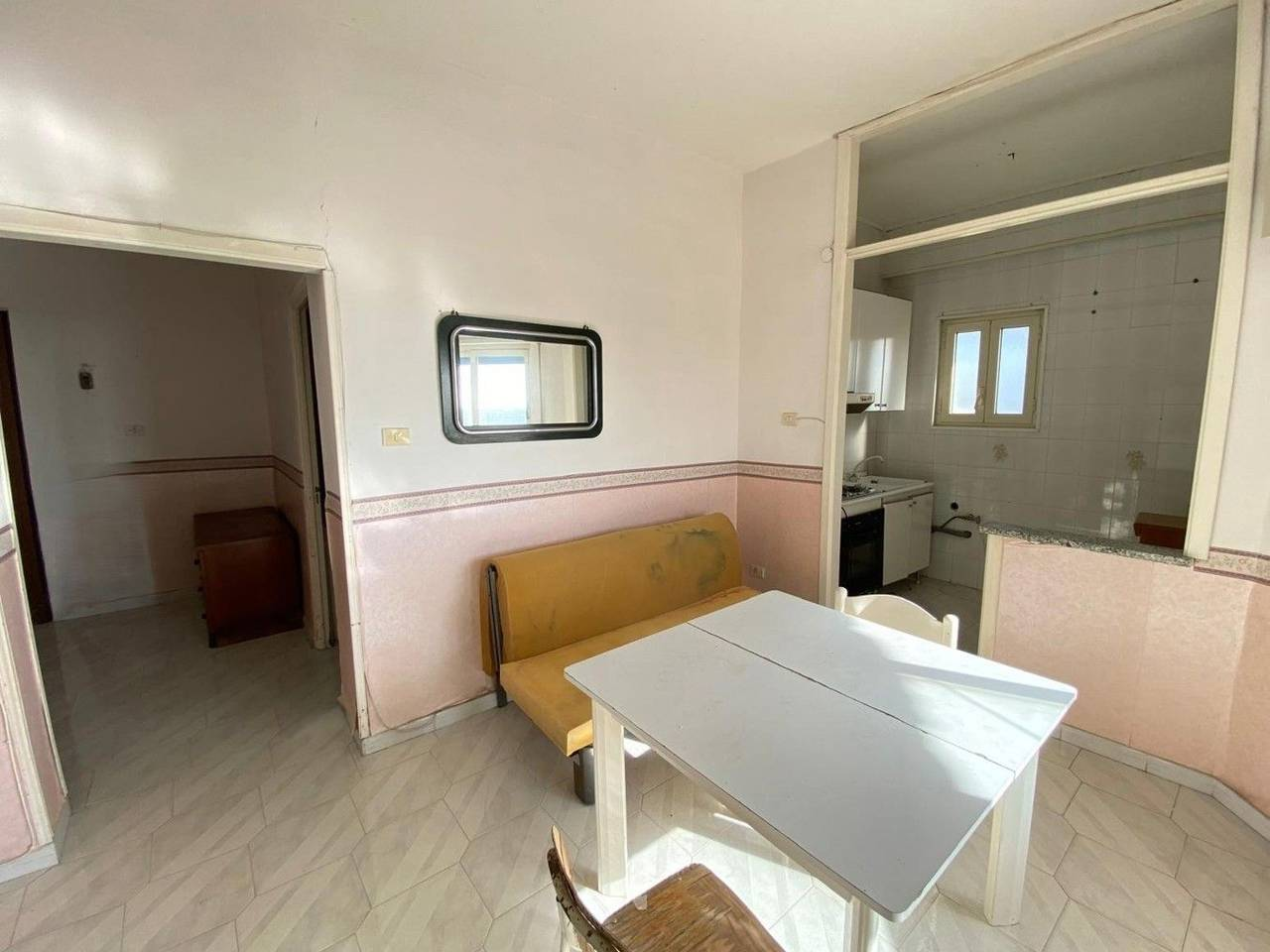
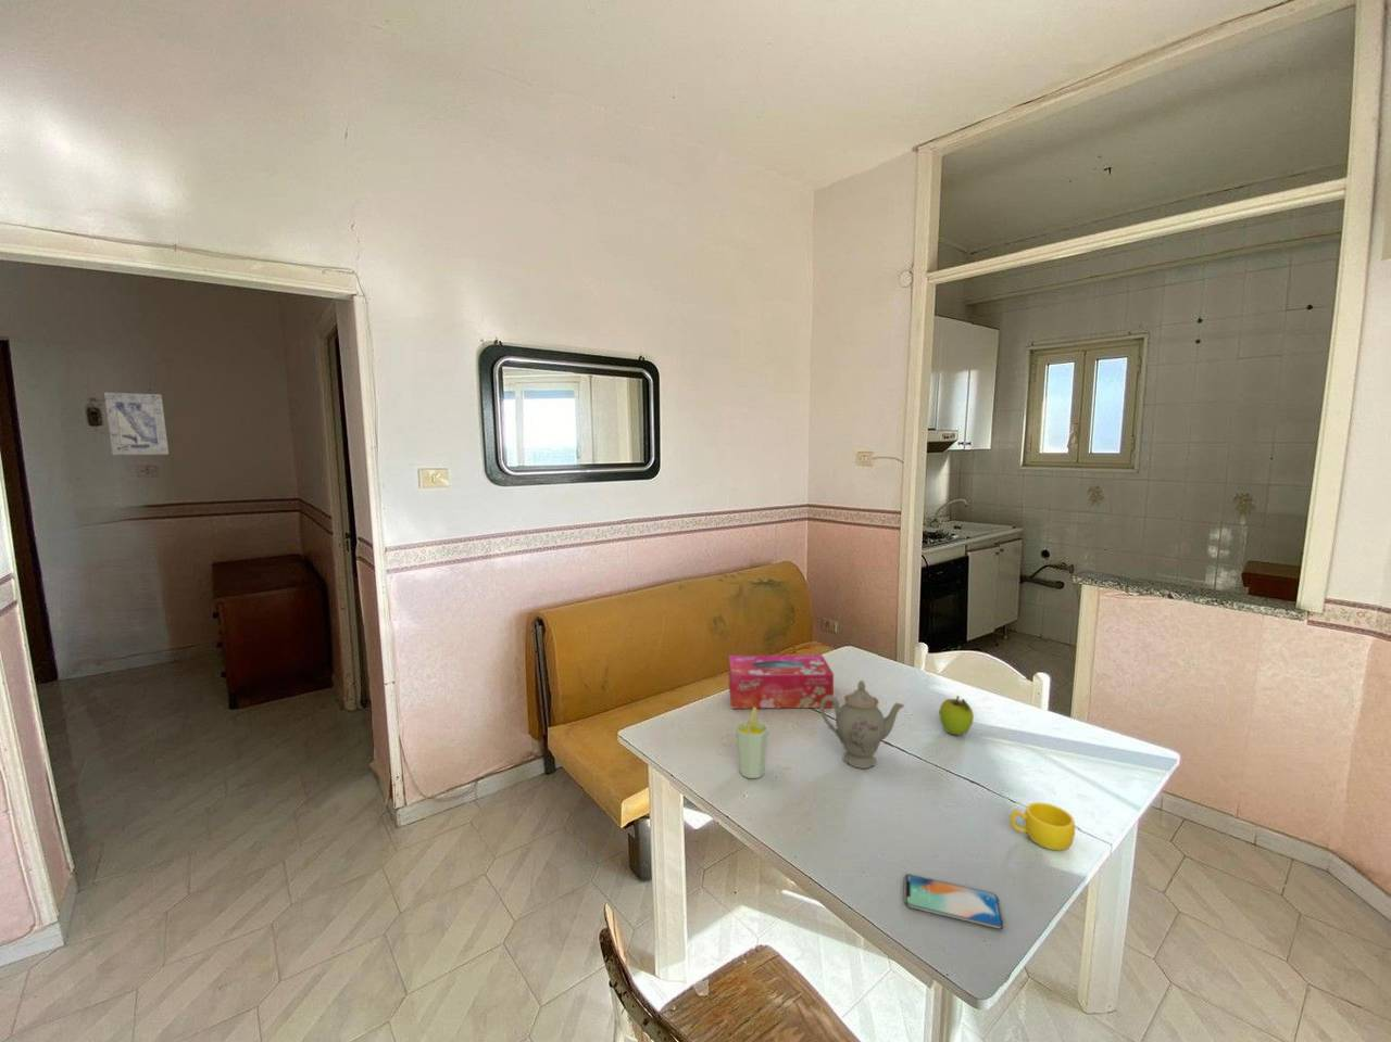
+ tissue box (778, 681)
+ smartphone (951, 900)
+ wall art (137, 424)
+ fruit (957, 715)
+ cup (752, 740)
+ cup (1042, 825)
+ chinaware (861, 719)
